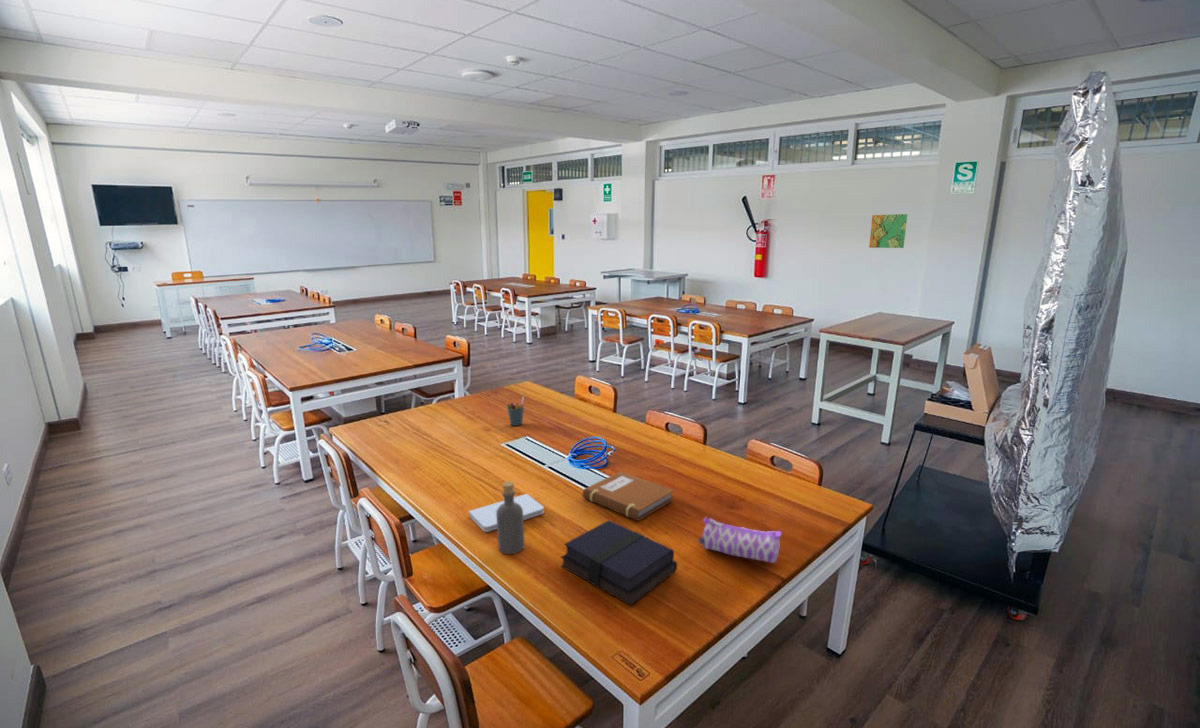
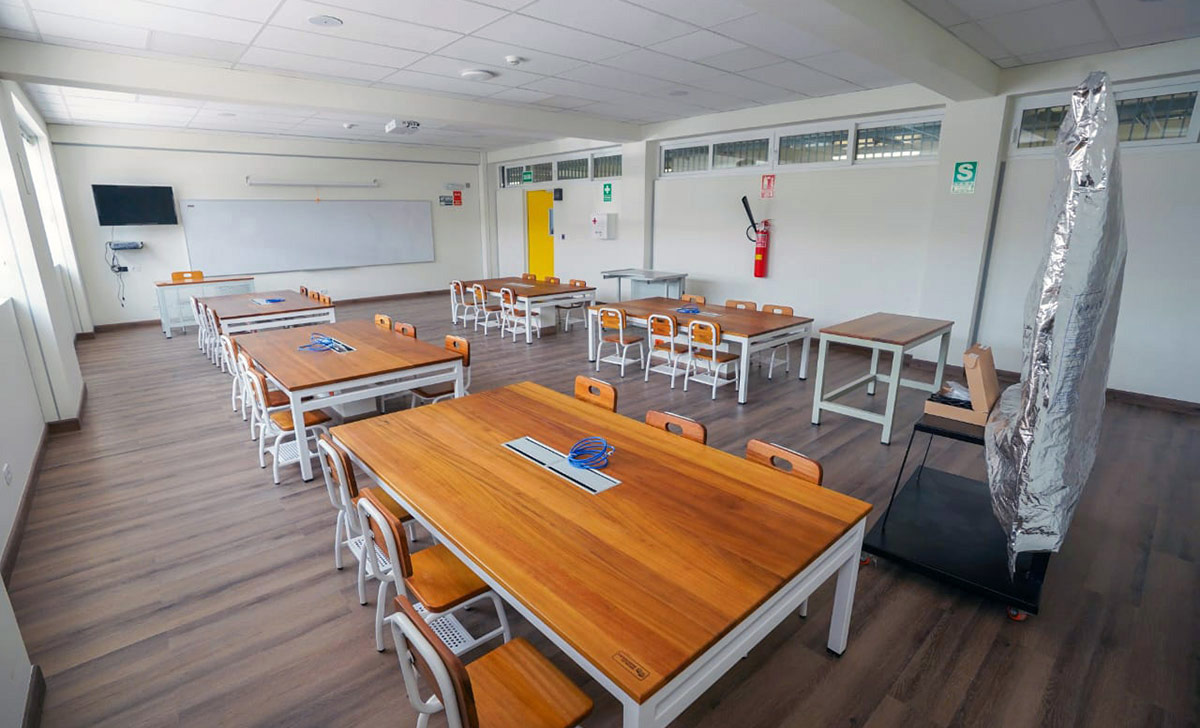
- notepad (501, 504)
- pencil case (740, 538)
- bottle (509, 515)
- map (887, 231)
- book (618, 557)
- pen holder (515, 411)
- notebook (626, 494)
